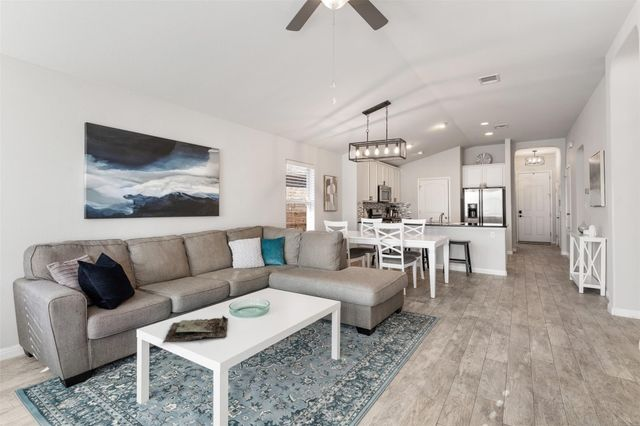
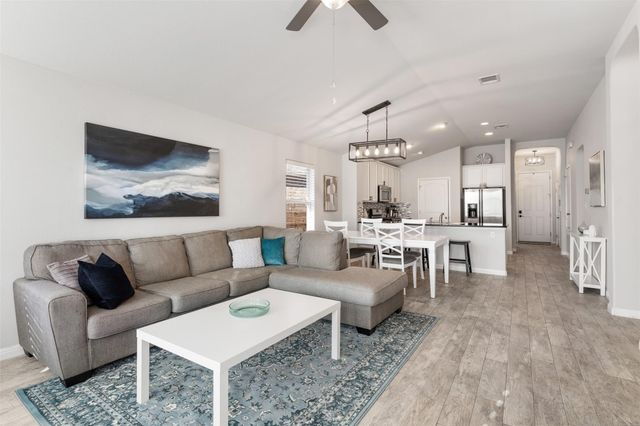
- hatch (198, 326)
